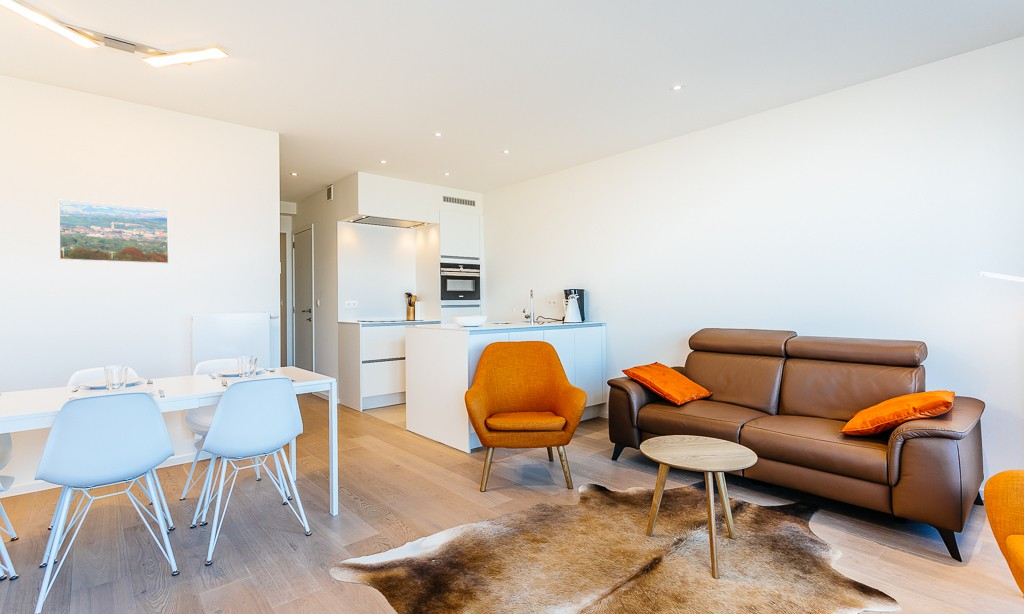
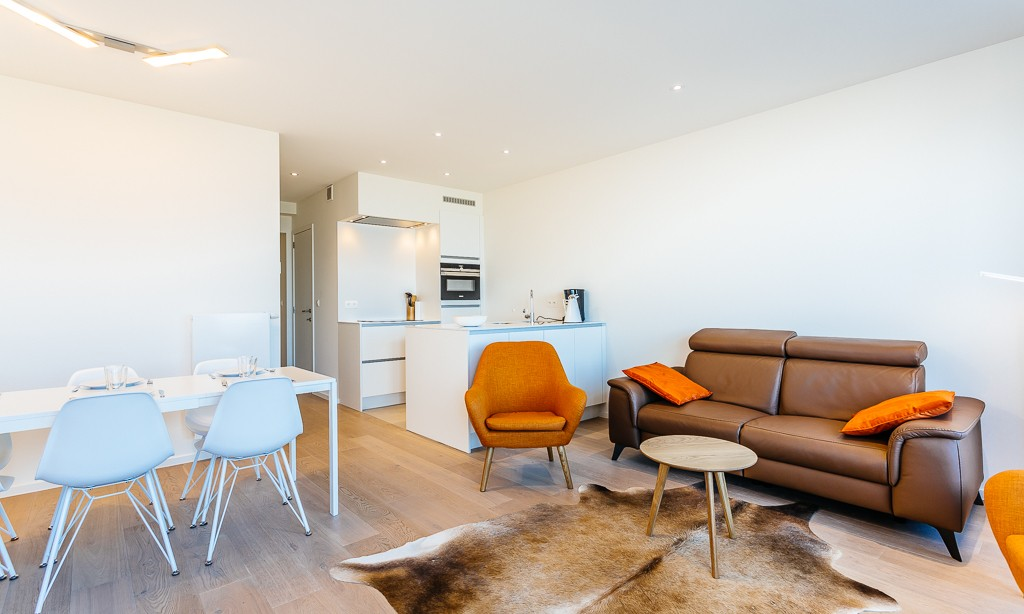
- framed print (116, 233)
